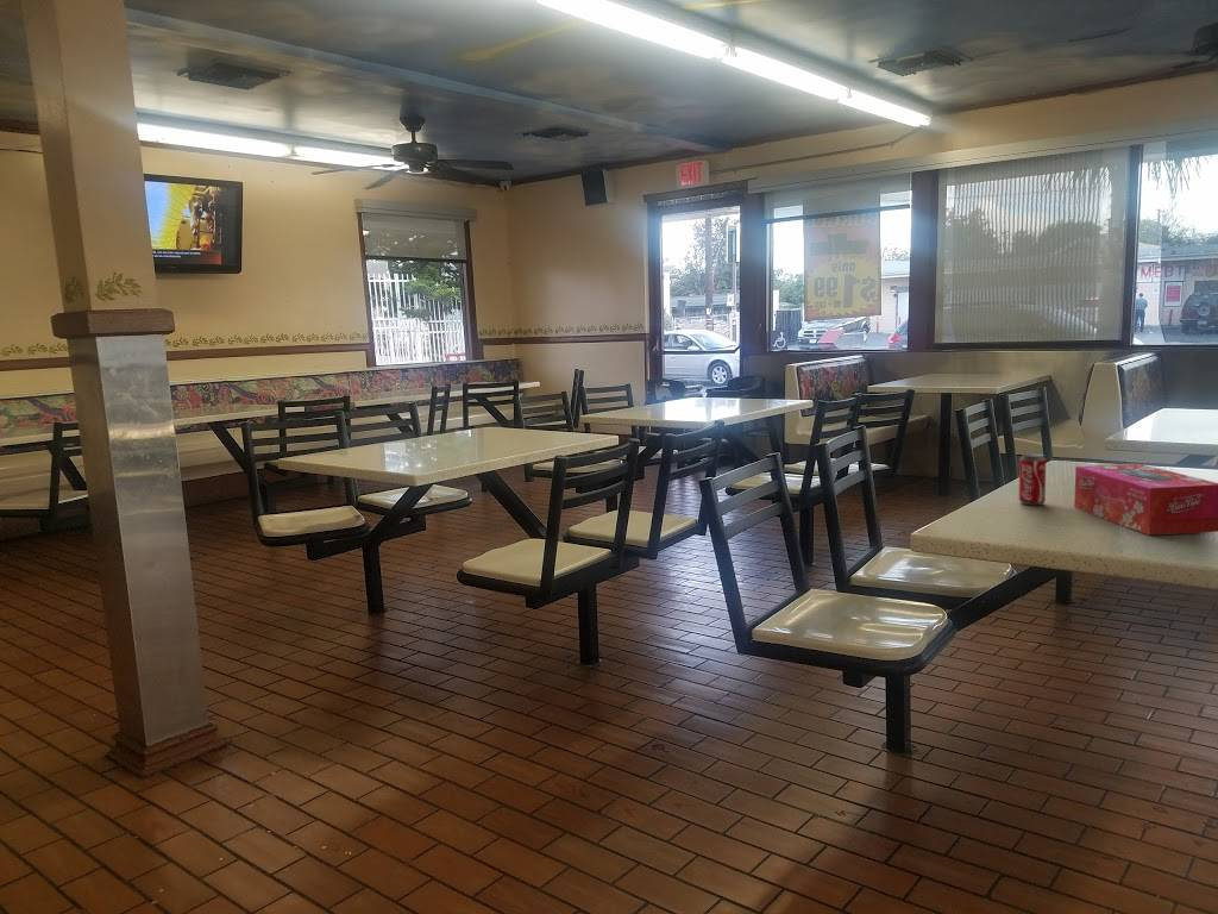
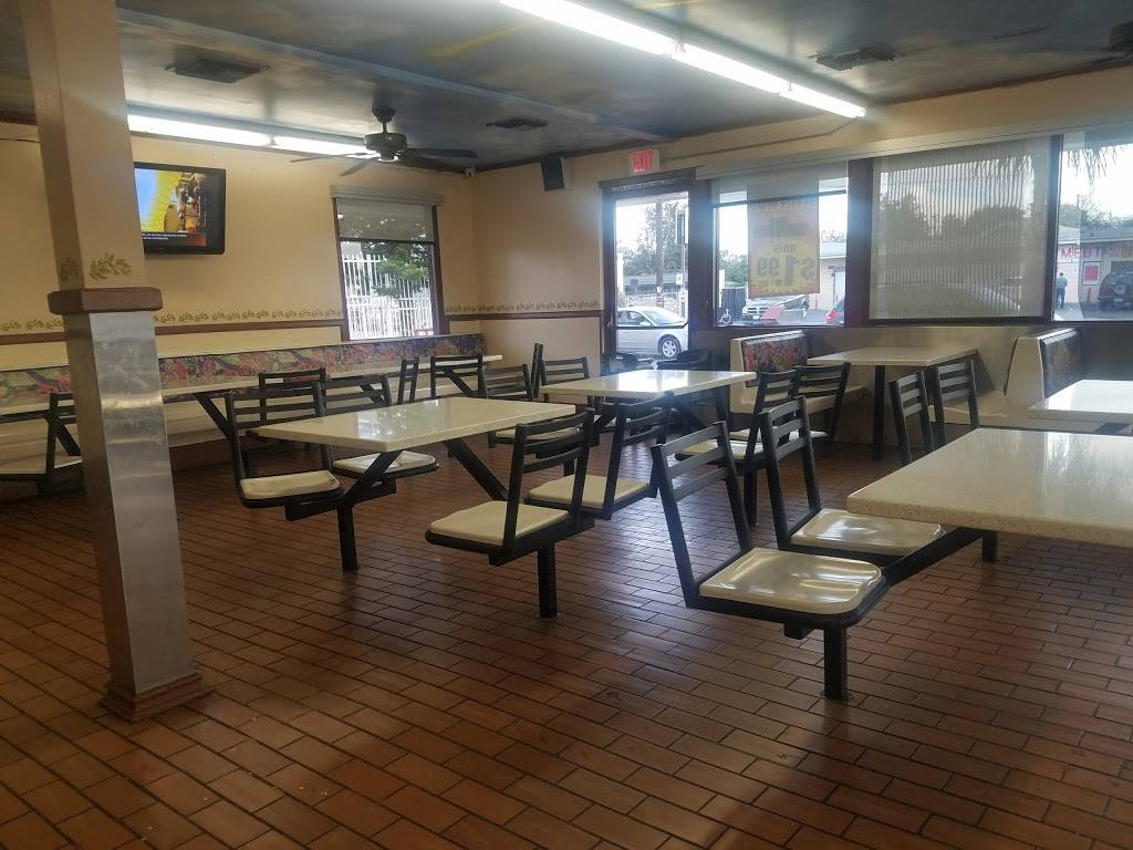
- beverage can (1031, 478)
- tissue box (1143, 496)
